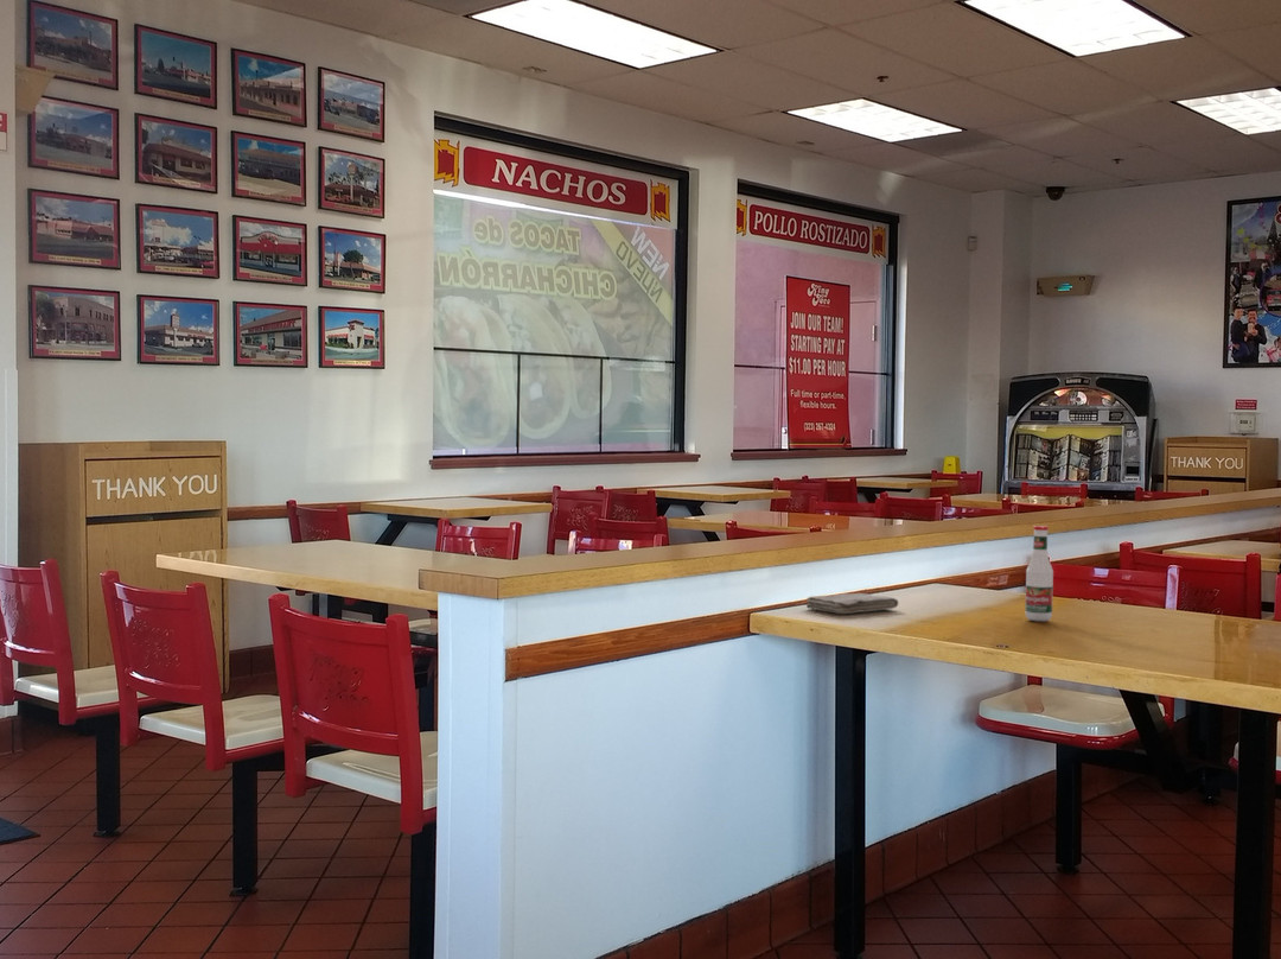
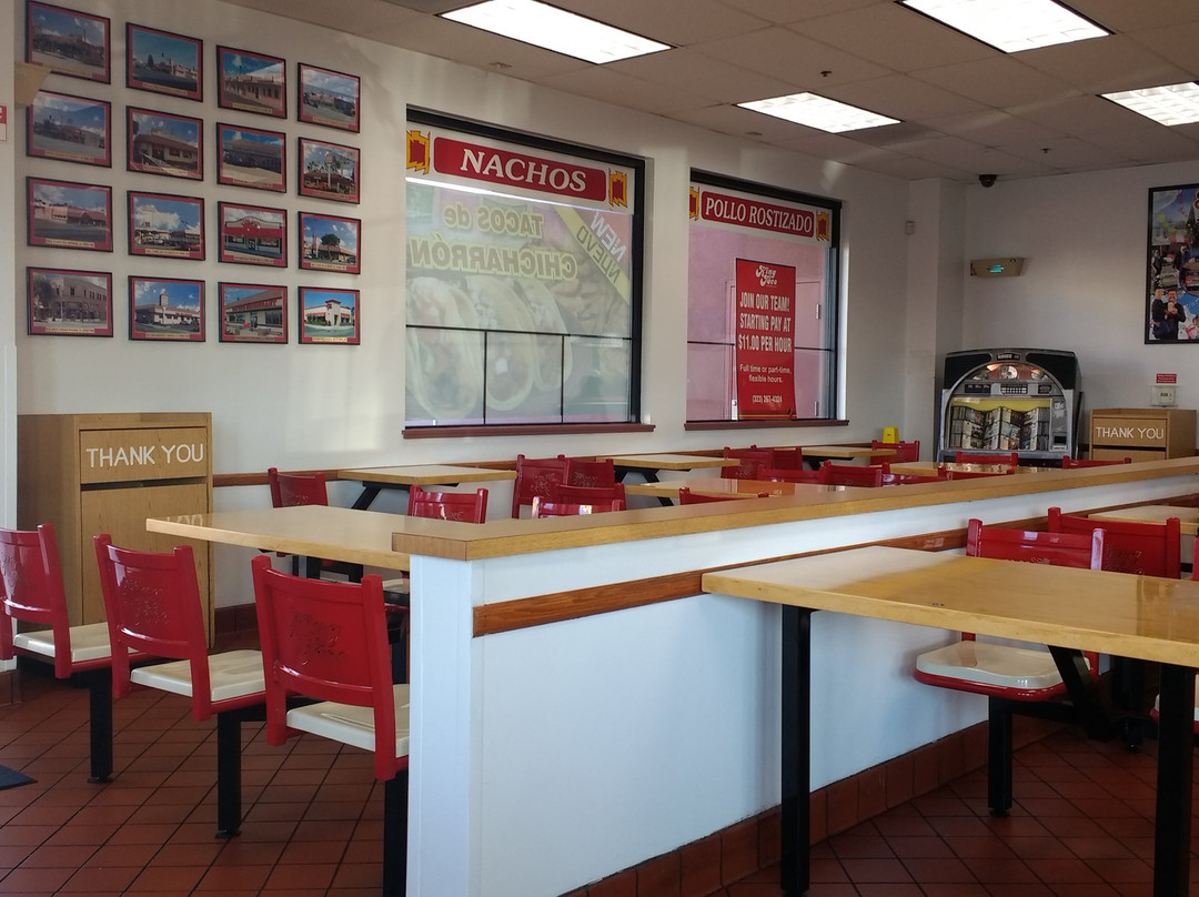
- tabasco sauce (1039, 572)
- washcloth (850, 602)
